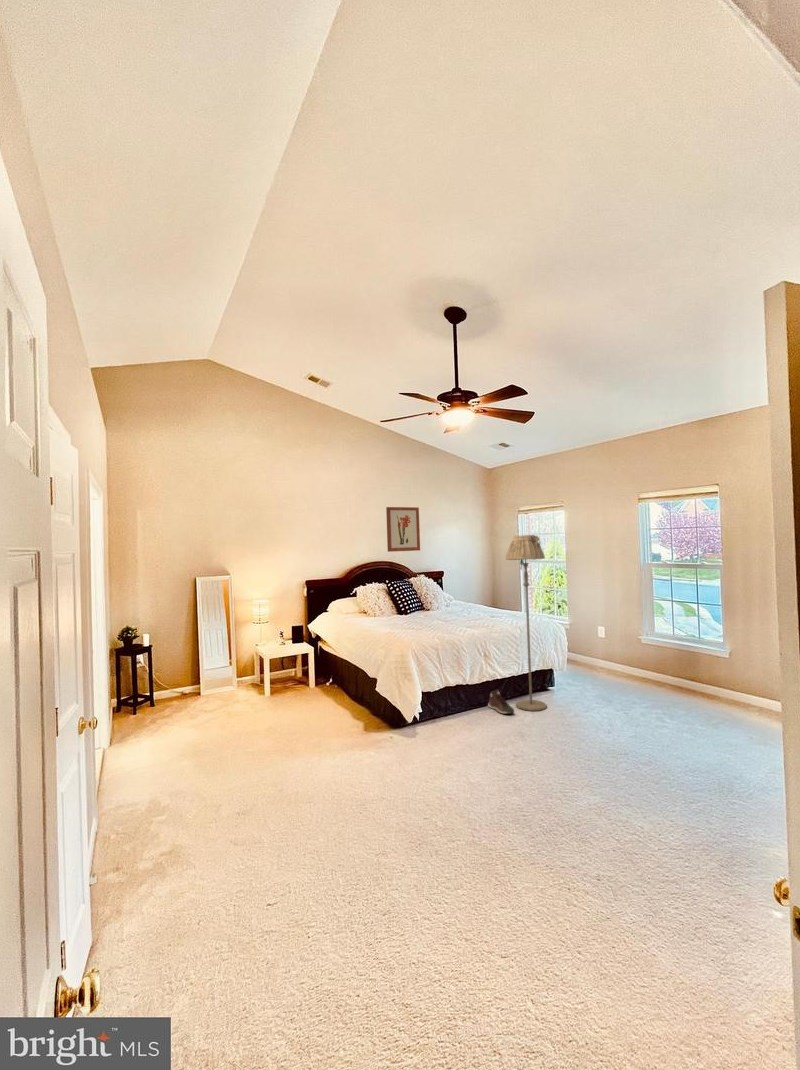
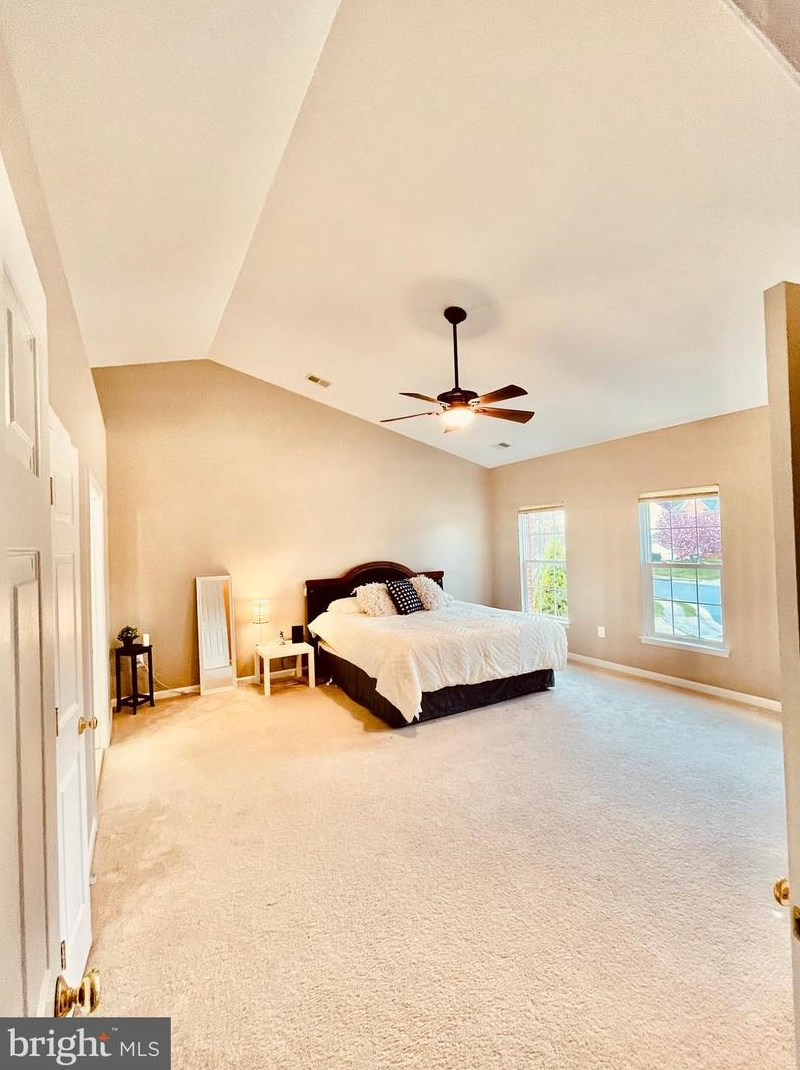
- sneaker (500, 700)
- wall art (403, 529)
- floor lamp (527, 620)
